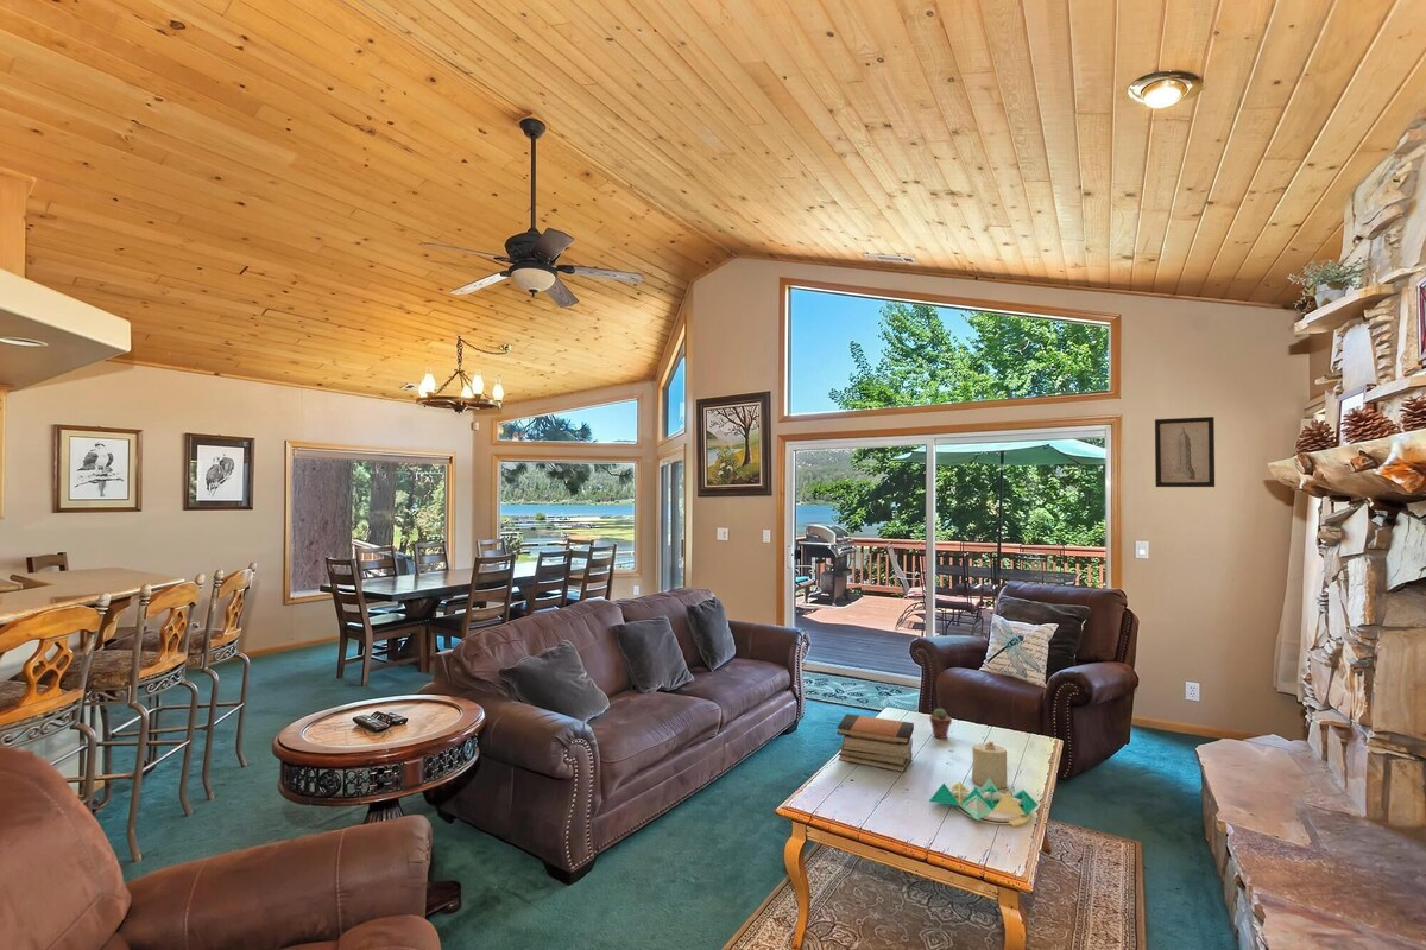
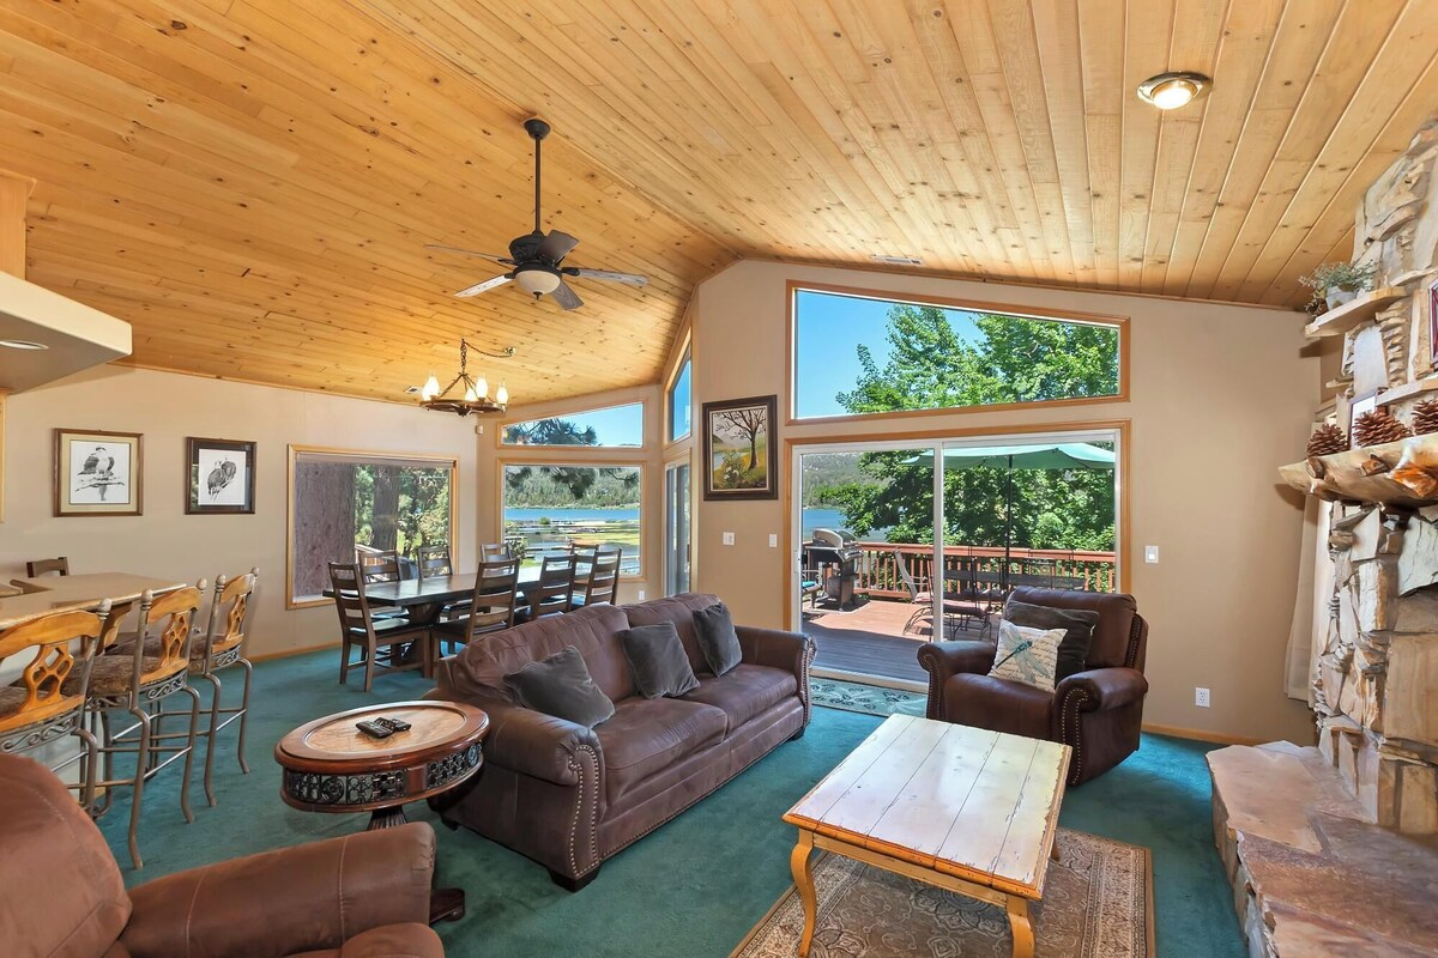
- potted succulent (940, 722)
- board game (983, 797)
- book stack (876, 742)
- wall art (1184, 452)
- candle (989, 761)
